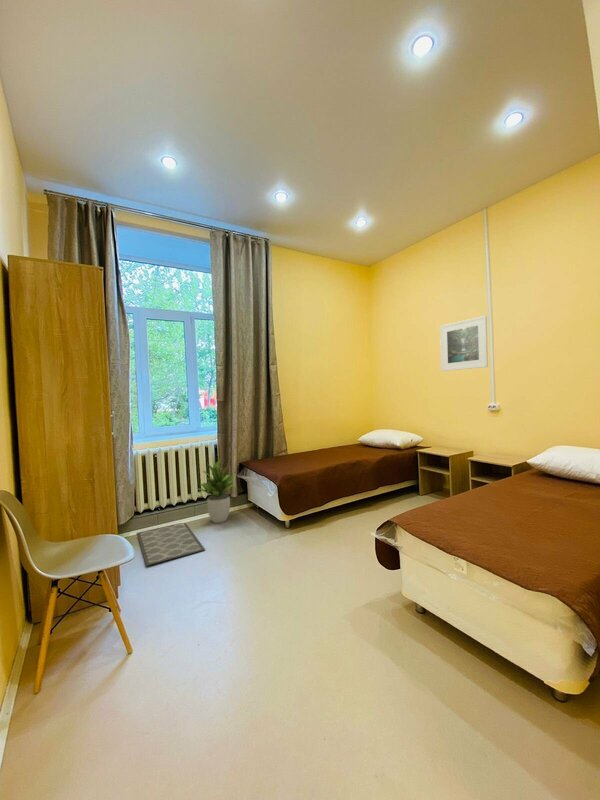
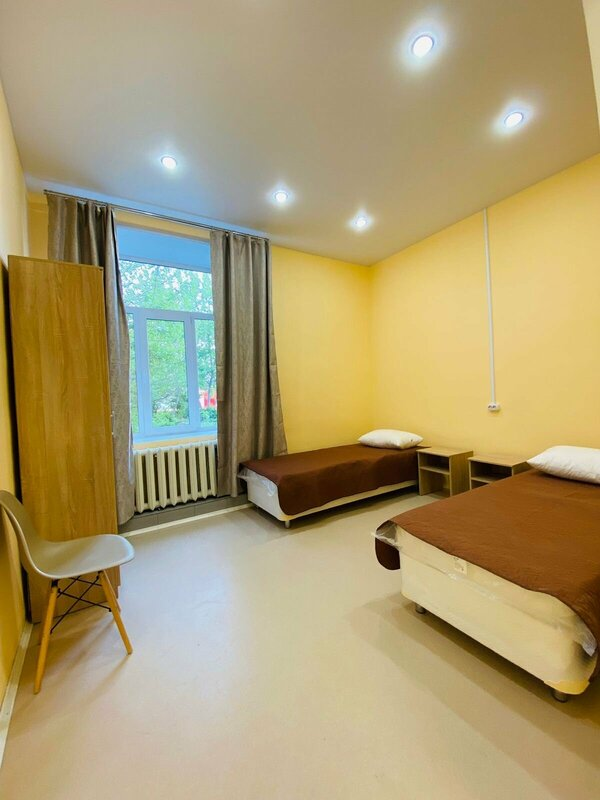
- bath mat (168, 540)
- potted plant (217, 490)
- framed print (462, 345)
